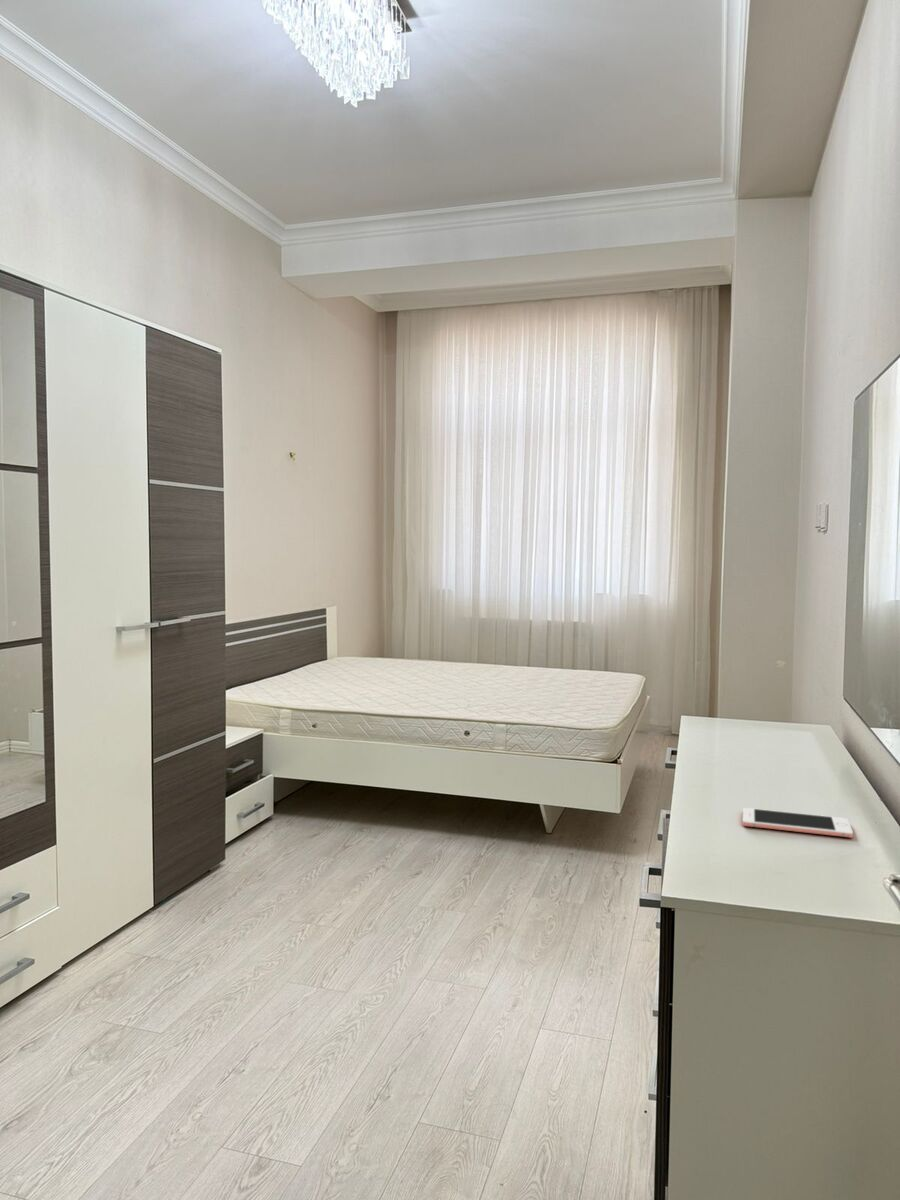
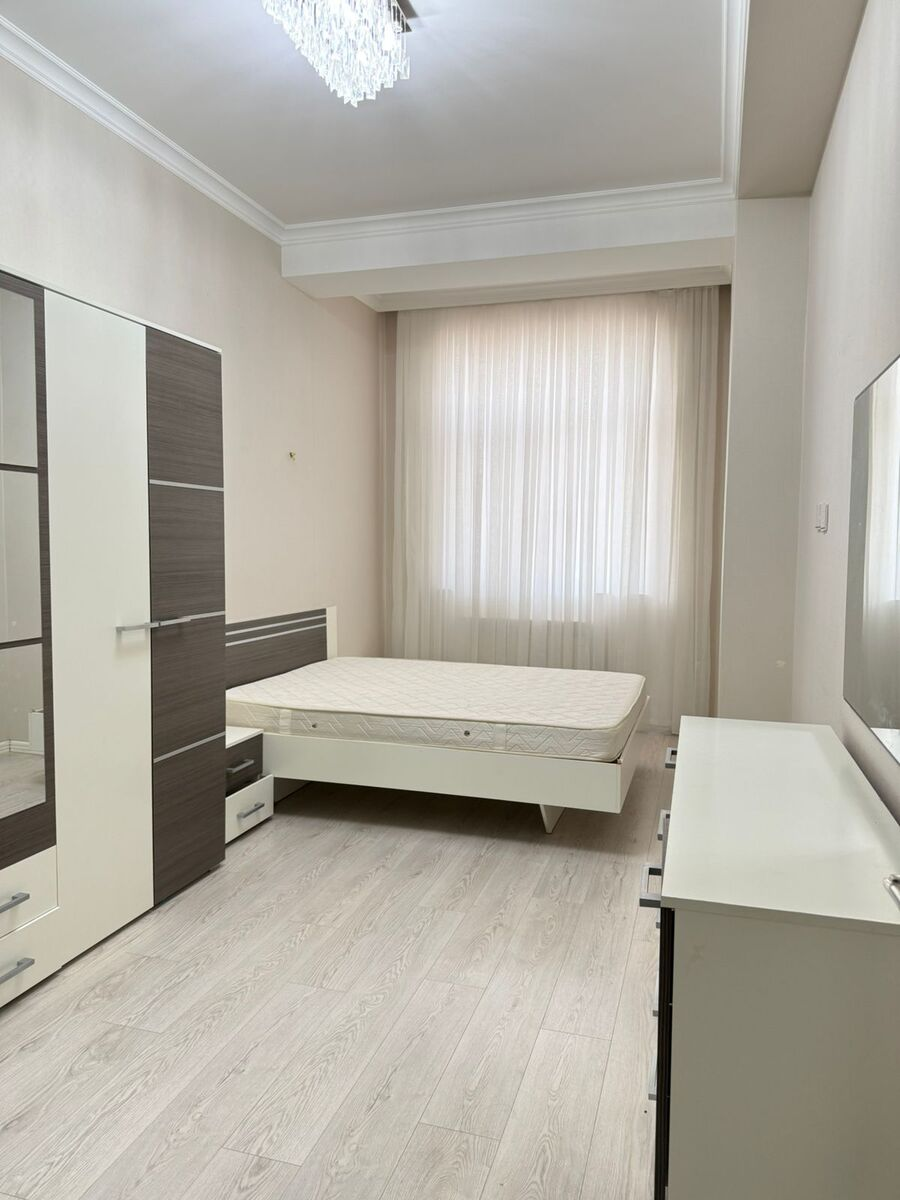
- cell phone (795, 822)
